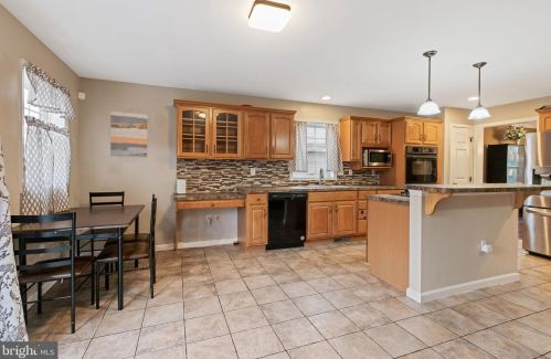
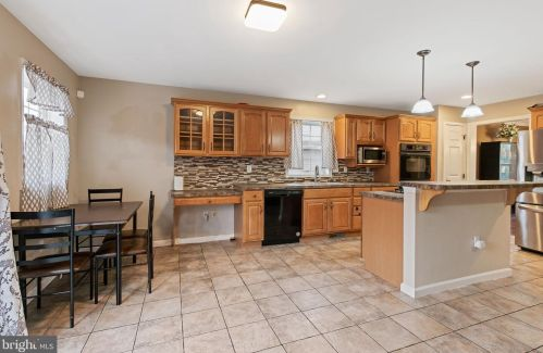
- wall art (129, 135)
